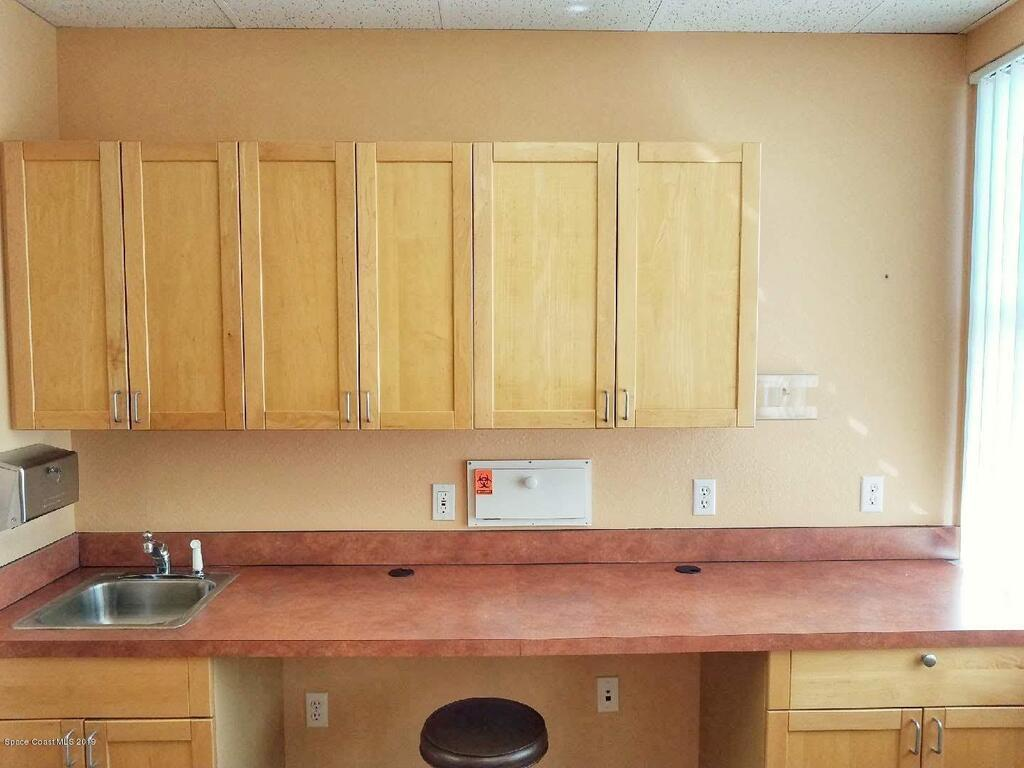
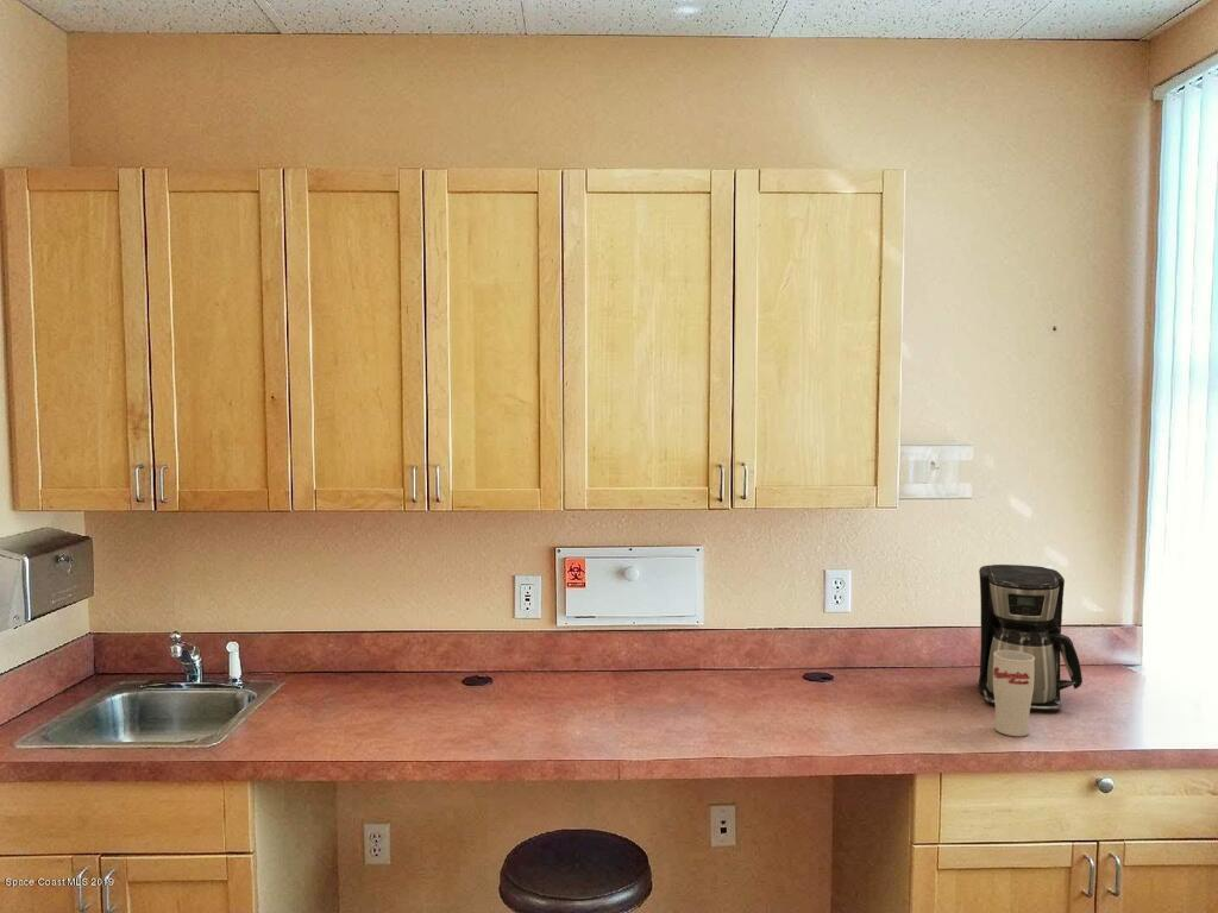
+ coffee maker (1030, 631)
+ cup (1012, 693)
